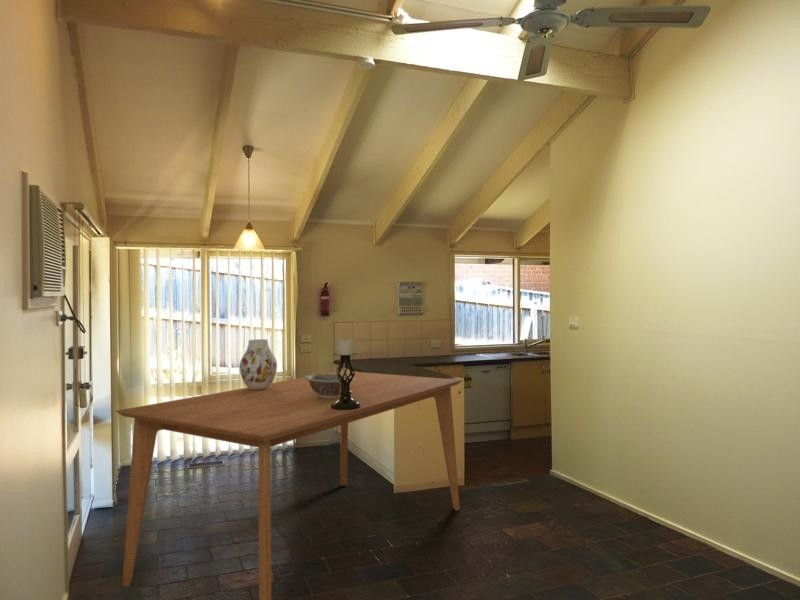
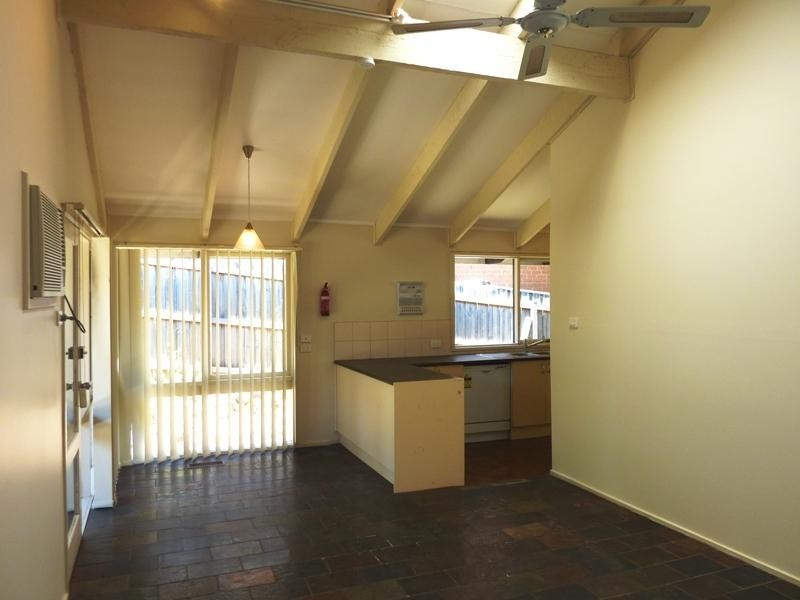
- decorative bowl (329, 386)
- dining table (340, 467)
- vase (258, 364)
- candle holder (345, 372)
